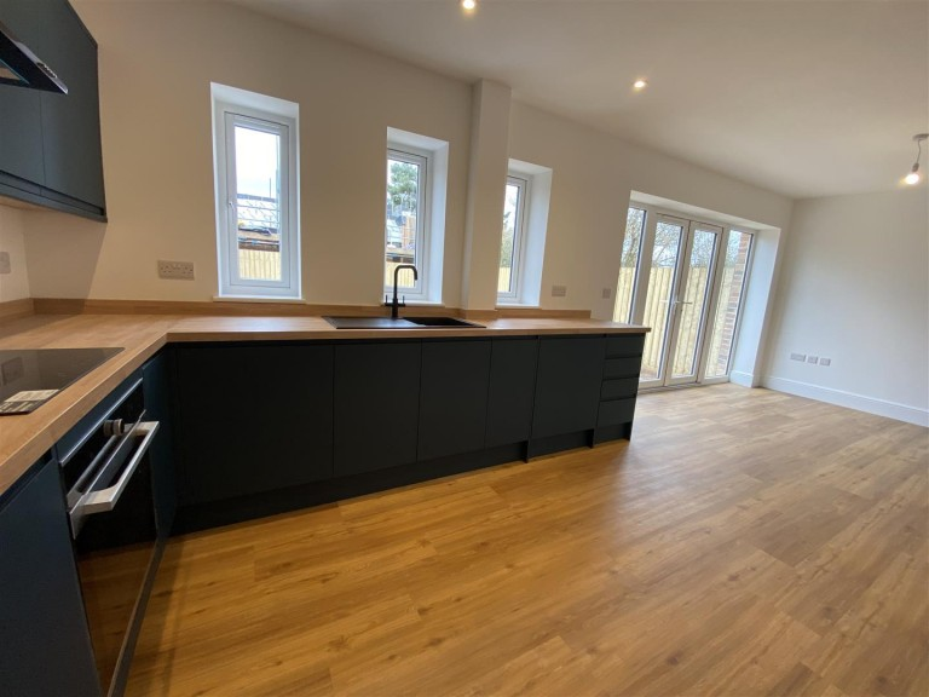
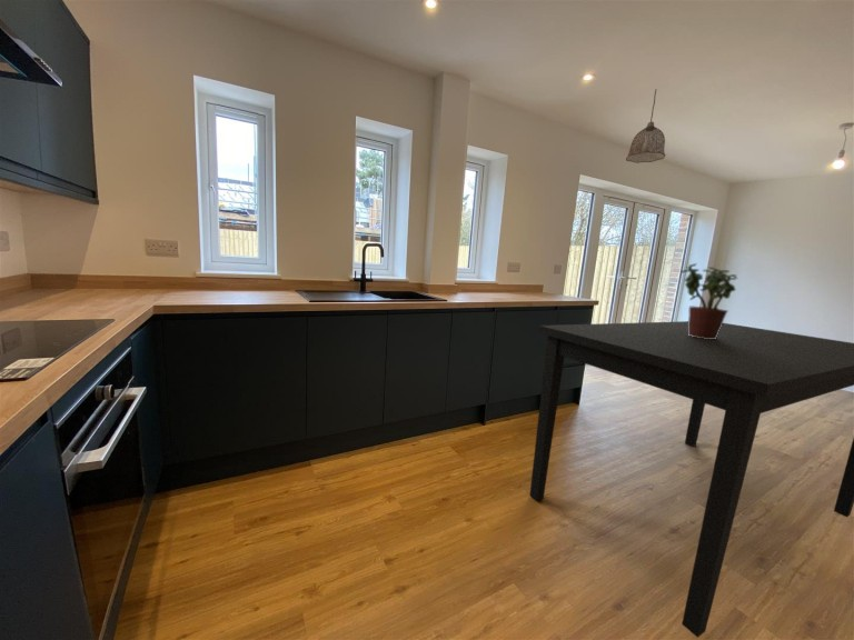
+ potted plant (708, 300)
+ pendant lamp (651, 123)
+ dining table (701, 421)
